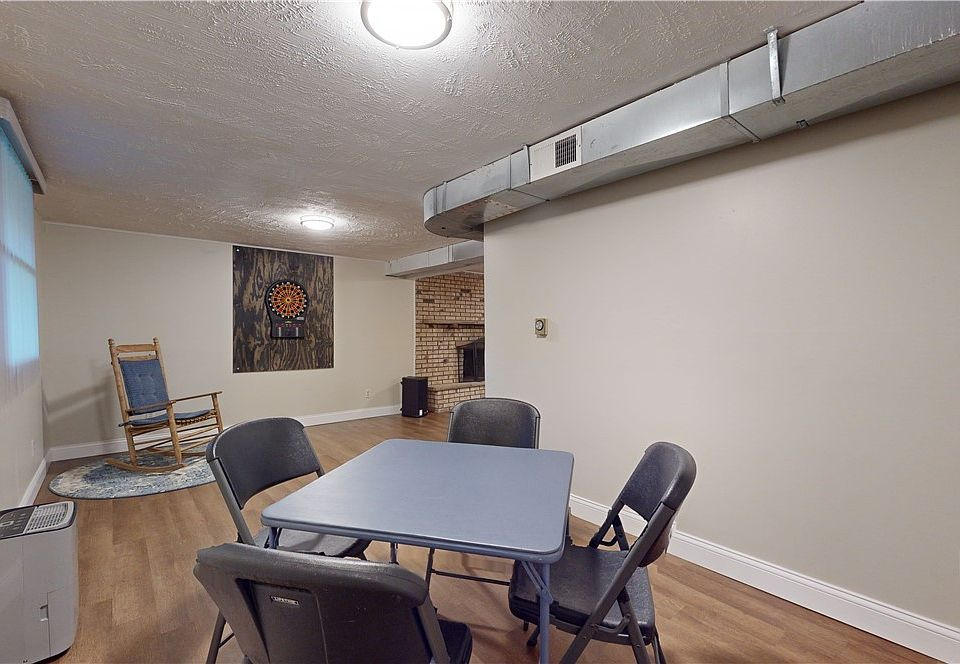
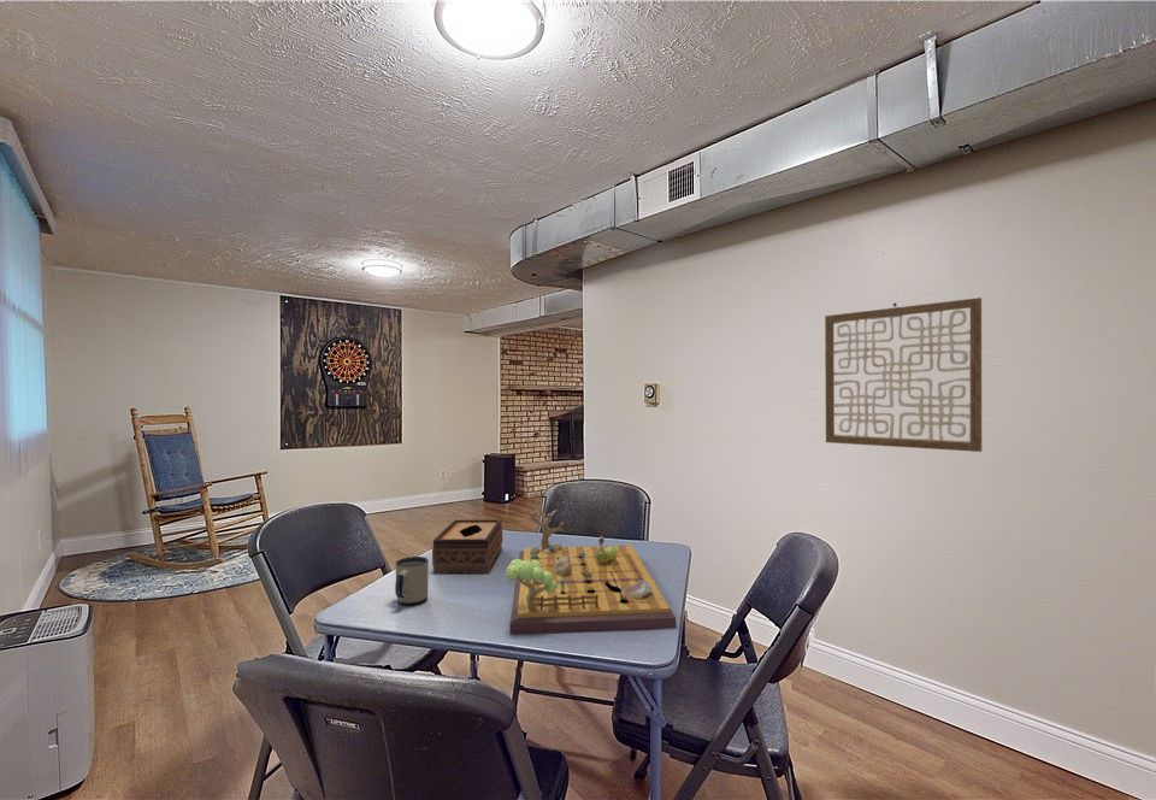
+ mug (408, 582)
+ wall art (896, 372)
+ tissue box (470, 545)
+ gameboard (582, 555)
